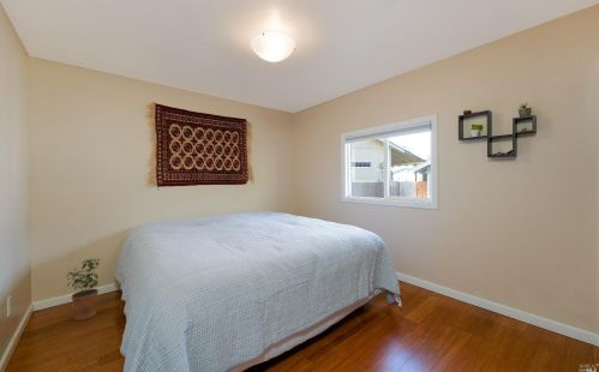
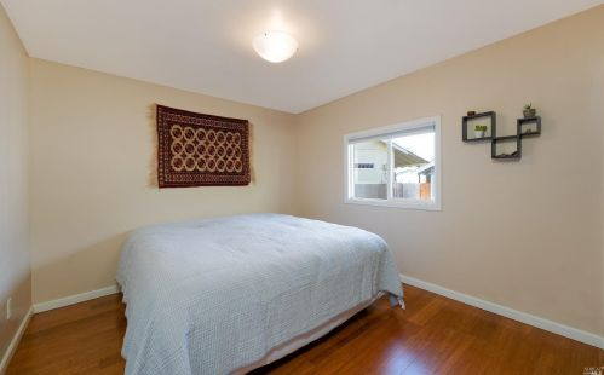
- potted plant (85, 286)
